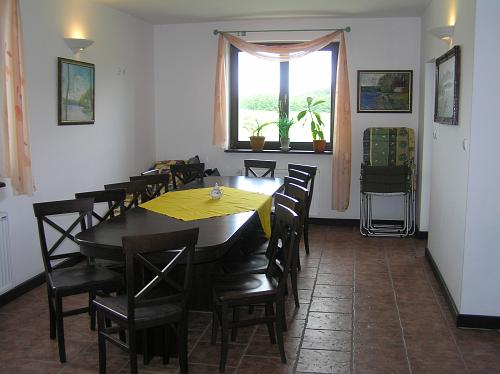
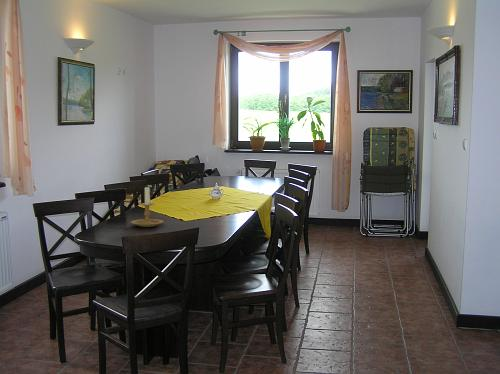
+ candle holder (147, 205)
